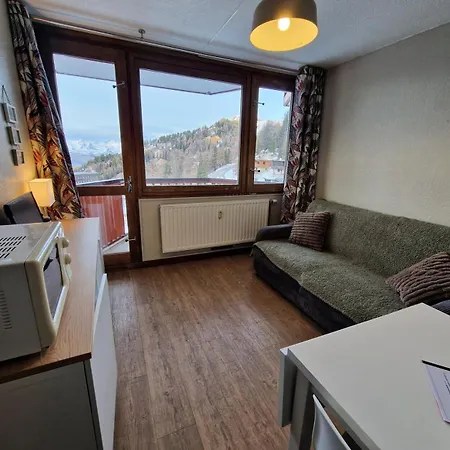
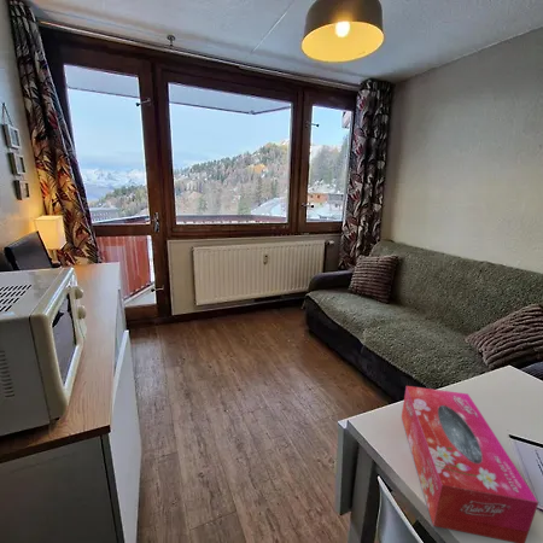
+ tissue box (453, 449)
